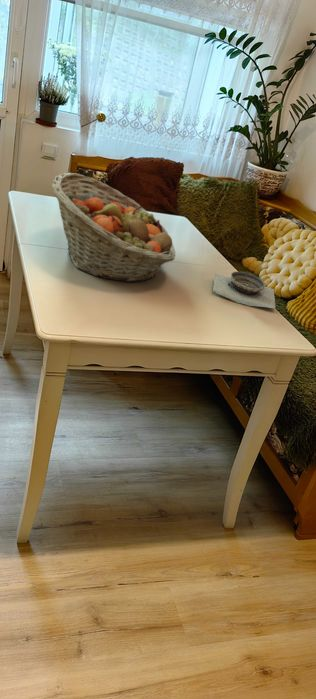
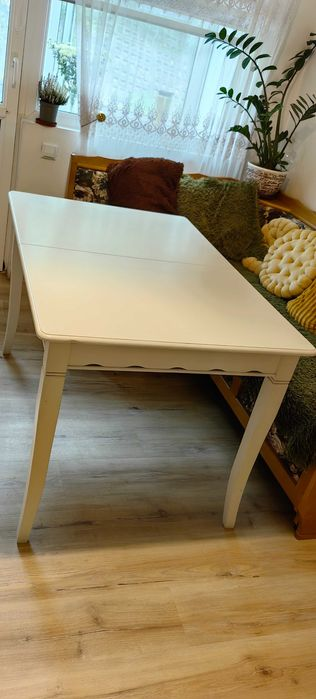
- bowl (245, 286)
- fruit basket (114, 226)
